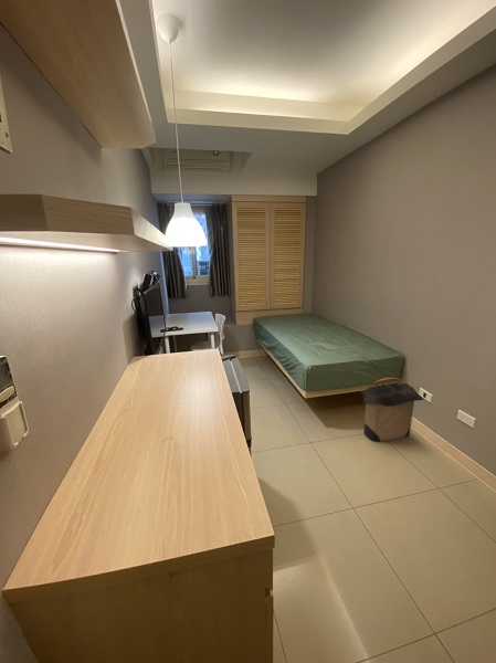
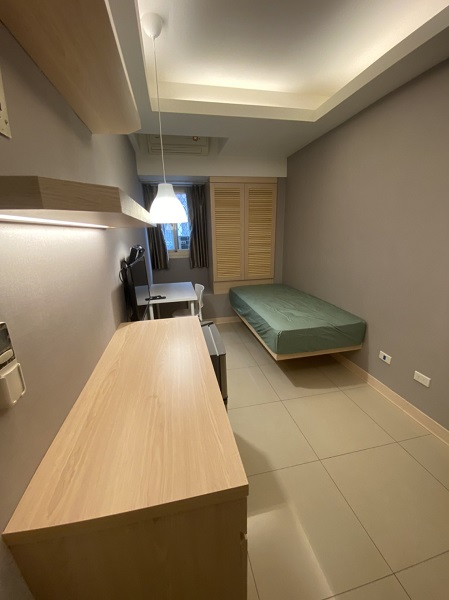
- laundry hamper (389, 403)
